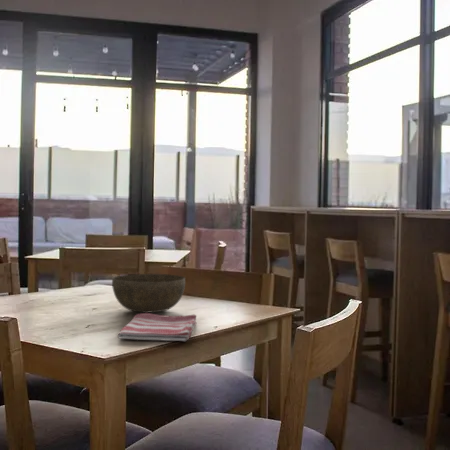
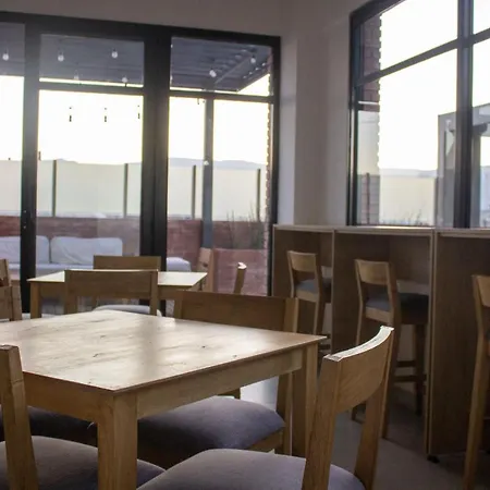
- bowl (148, 294)
- dish towel (159, 326)
